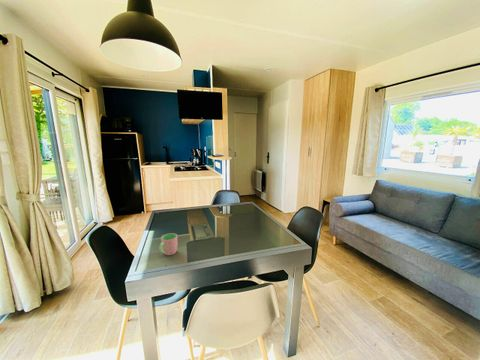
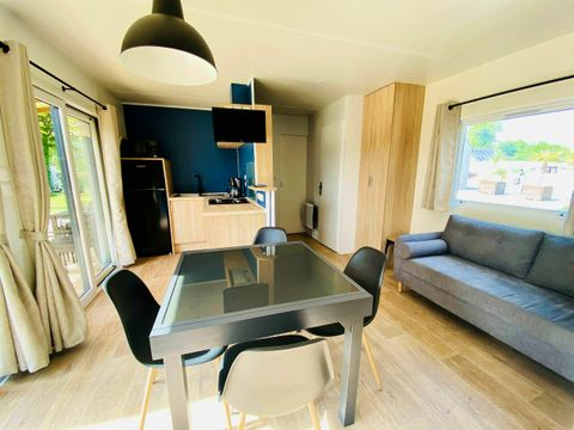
- cup (167, 245)
